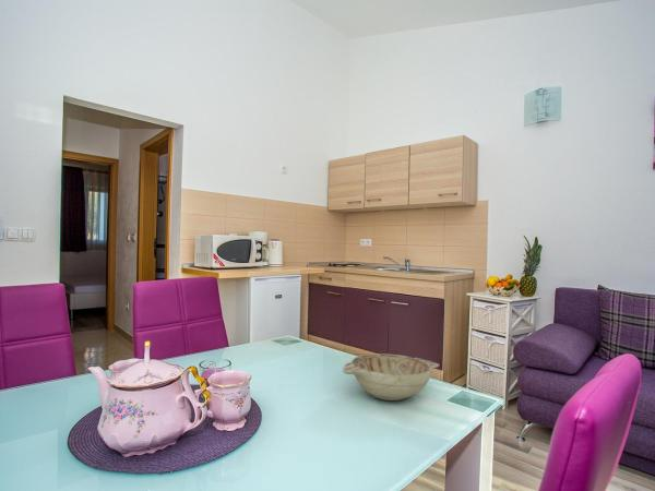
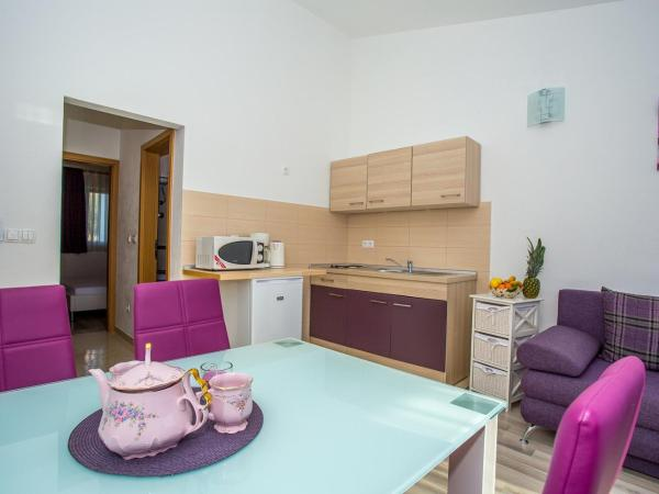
- decorative bowl (391, 378)
